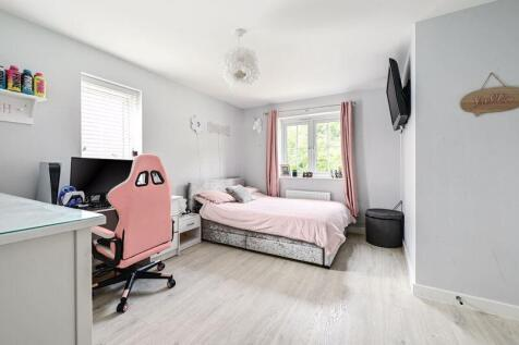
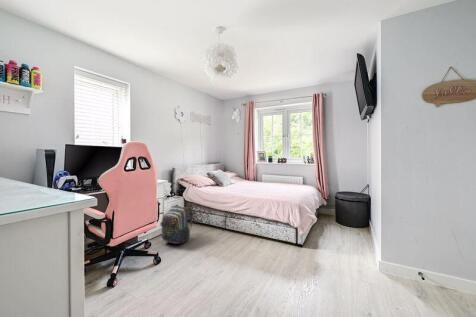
+ backpack (177, 224)
